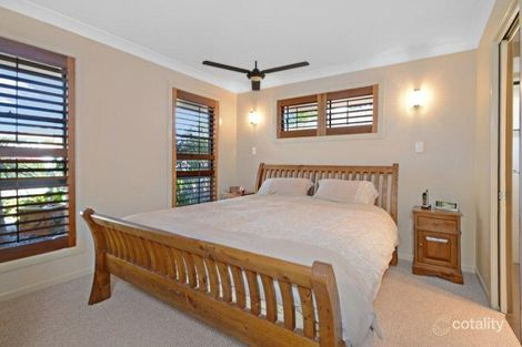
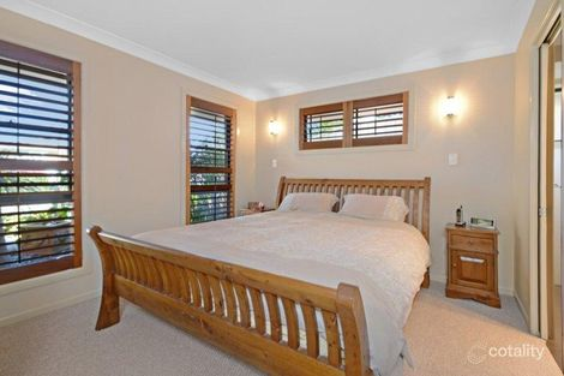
- ceiling fan (255, 74)
